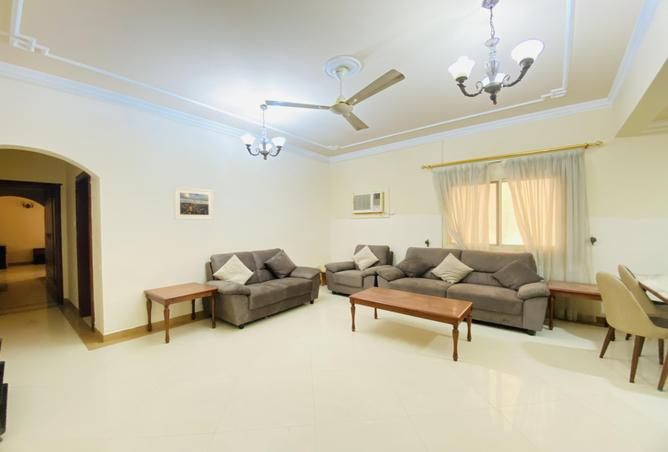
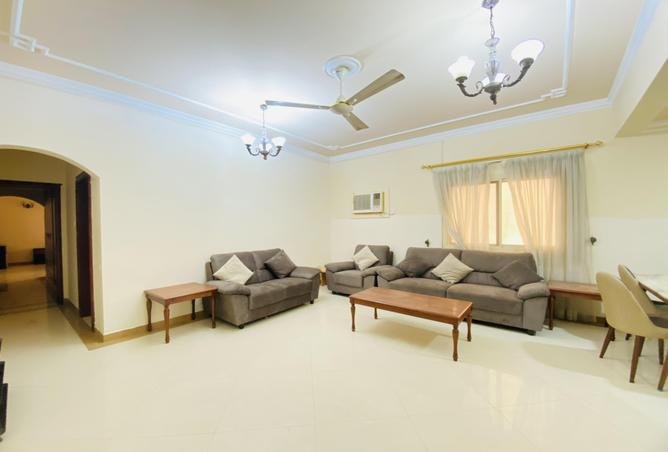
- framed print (194, 204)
